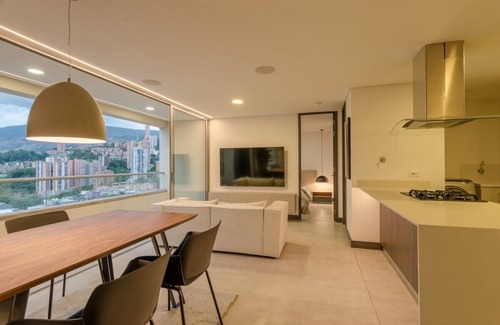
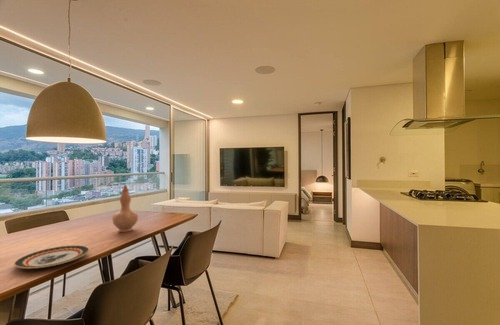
+ plate (54, 257)
+ vase (125, 207)
